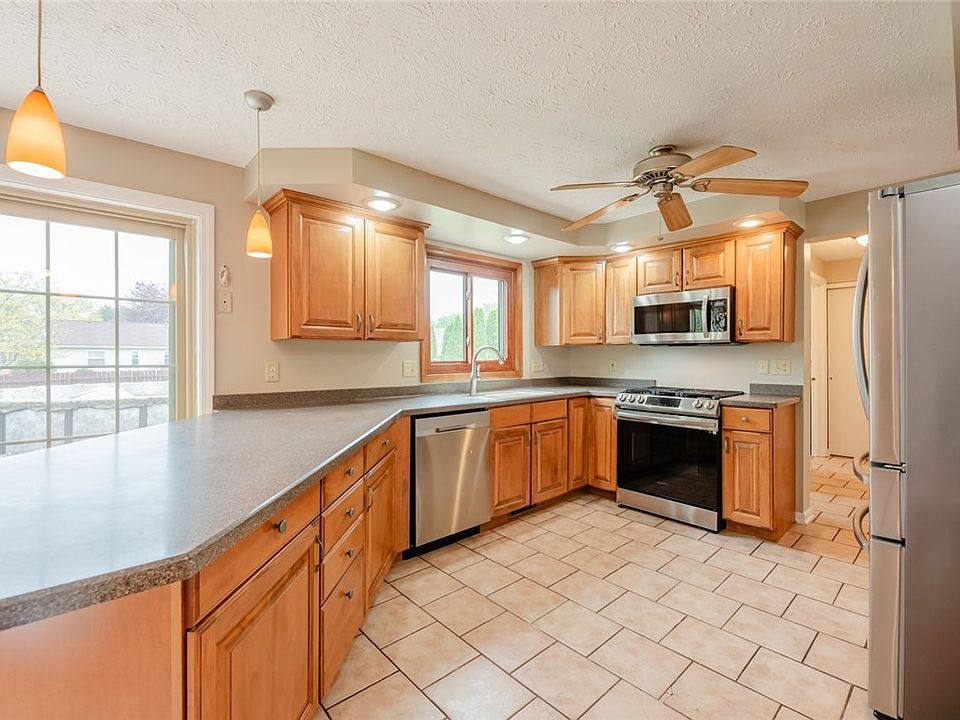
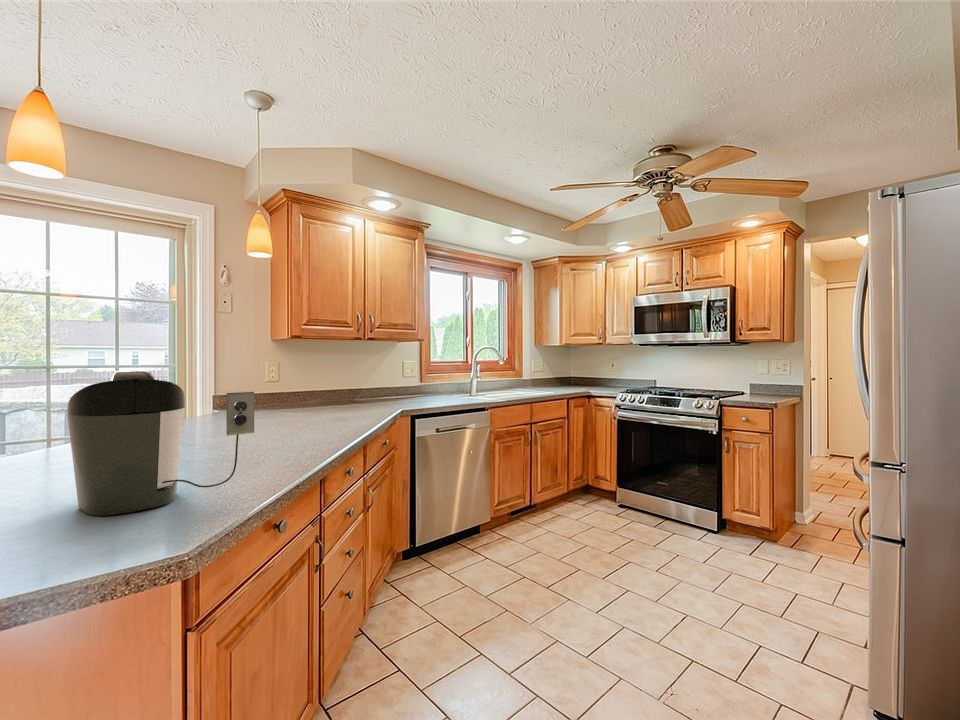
+ coffee maker (163, 433)
